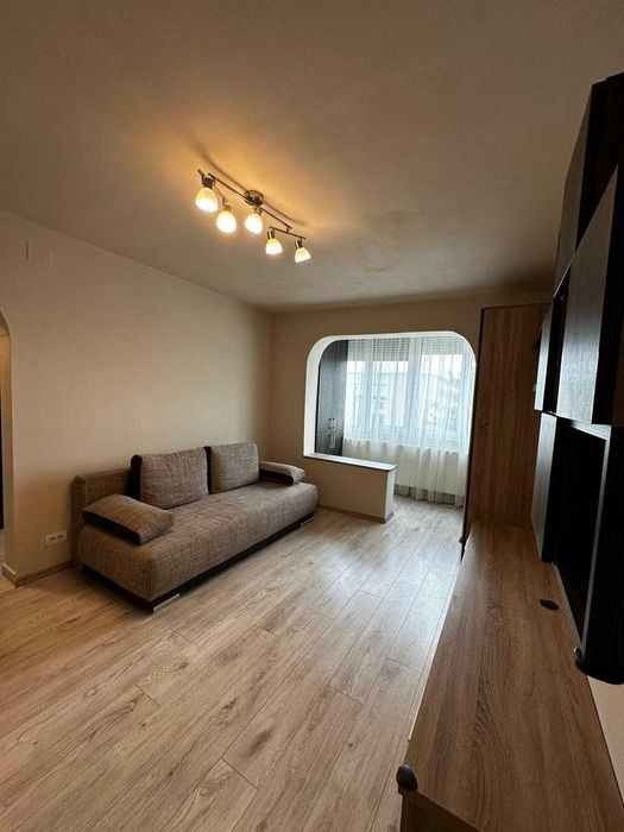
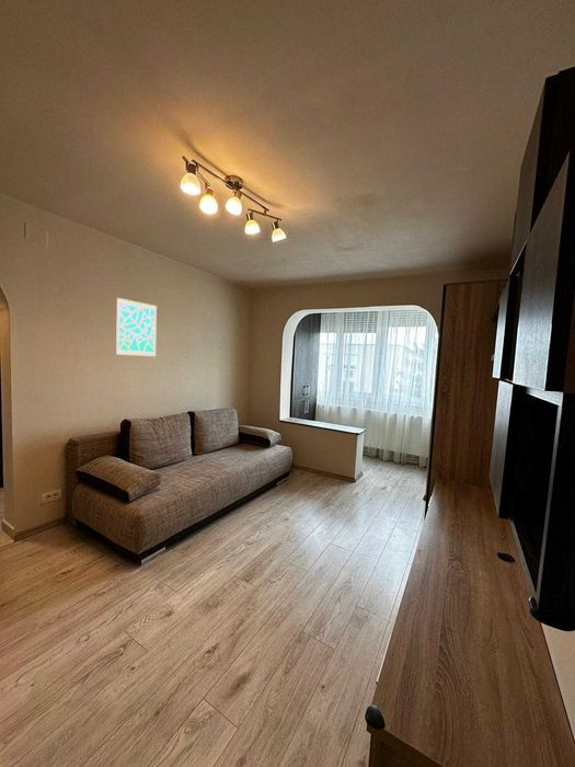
+ wall art (137, 329)
